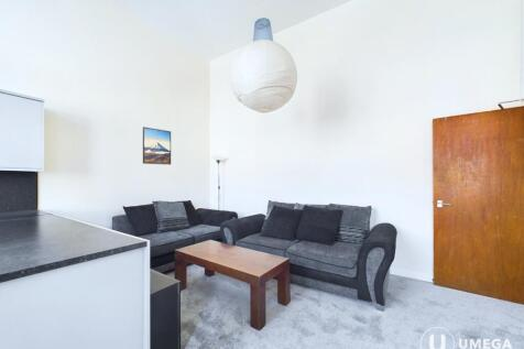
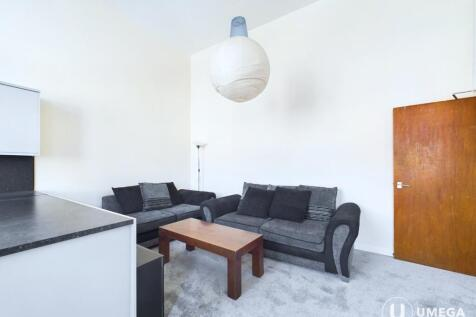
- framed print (157, 146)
